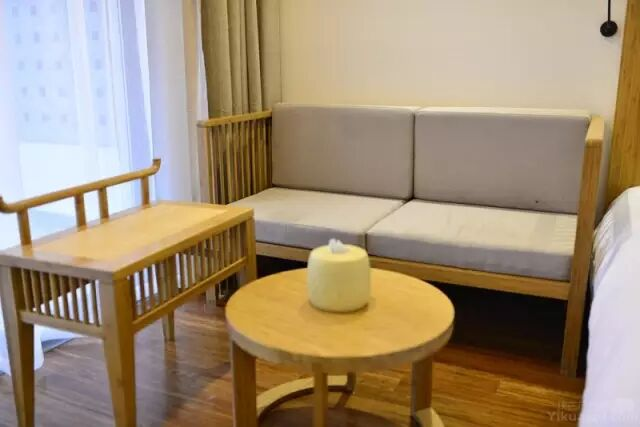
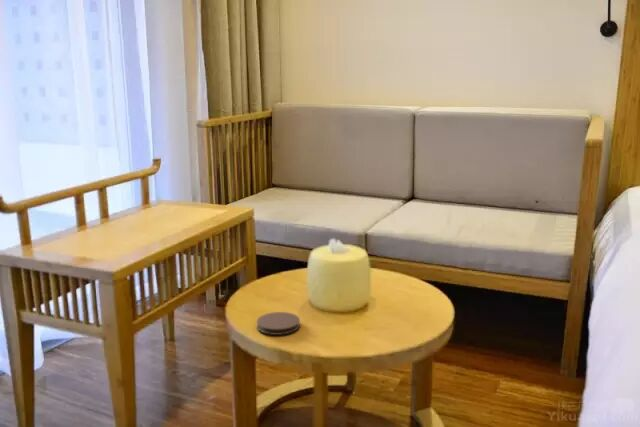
+ coaster (278, 323)
